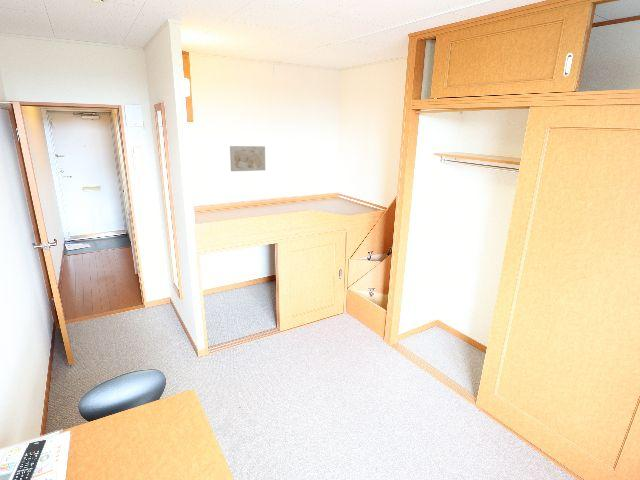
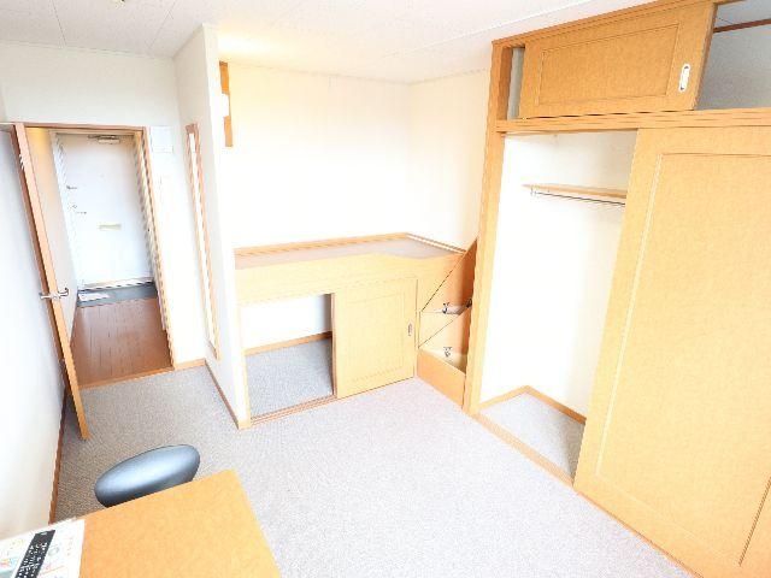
- wall art (248, 158)
